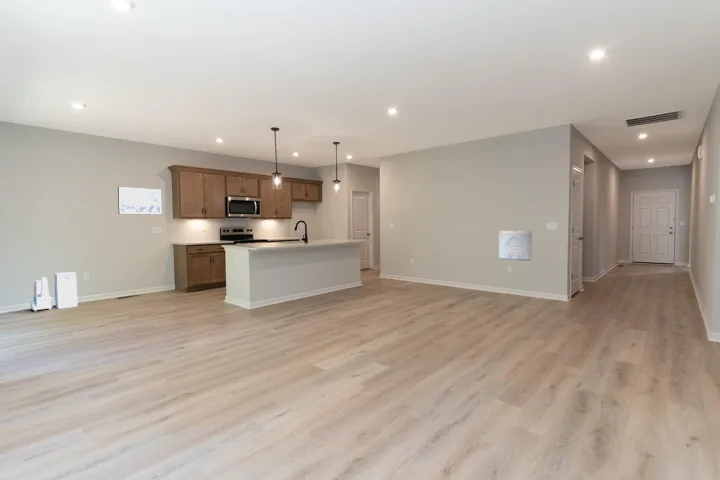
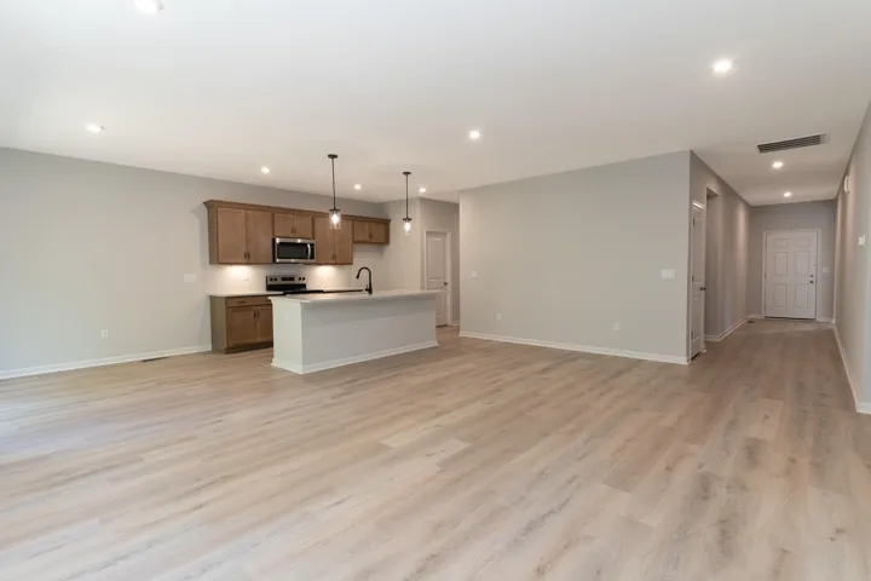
- wall art (140, 201)
- decorative wall panel (515, 245)
- vacuum cleaner (43, 293)
- air purifier (65, 289)
